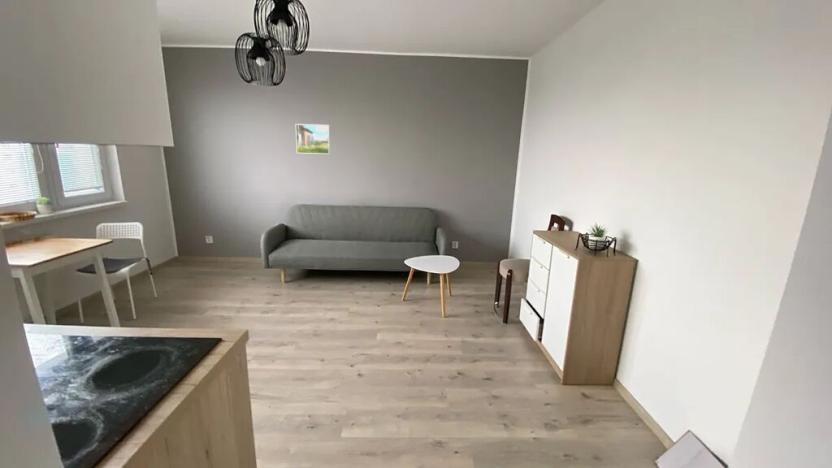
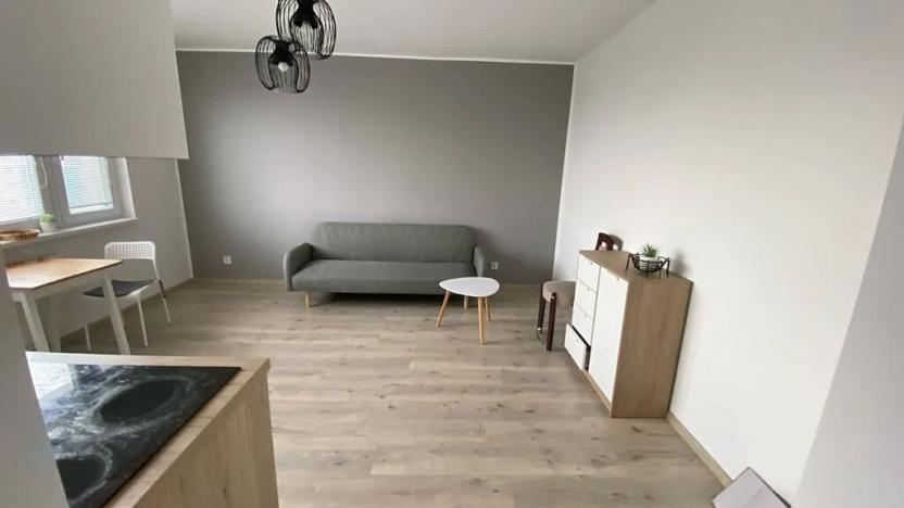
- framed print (312, 139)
